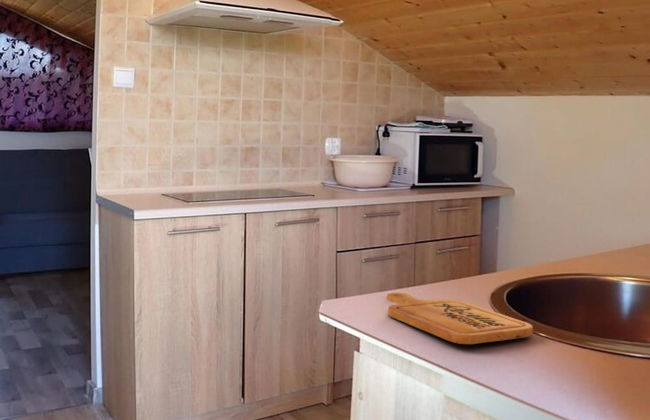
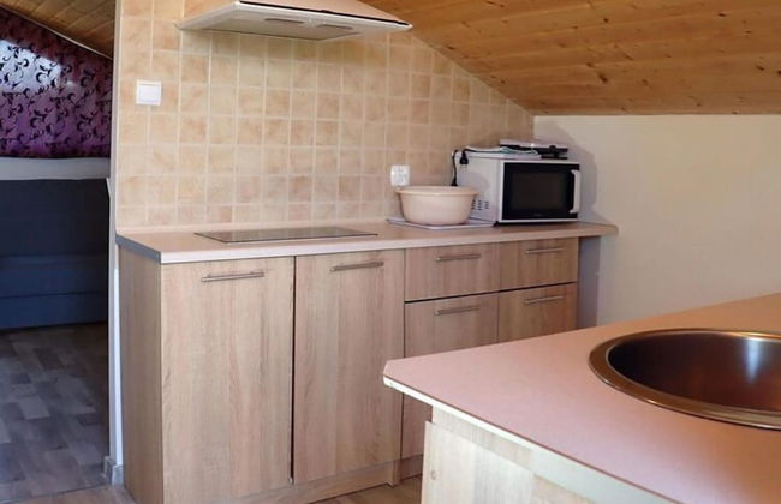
- cutting board (441, 314)
